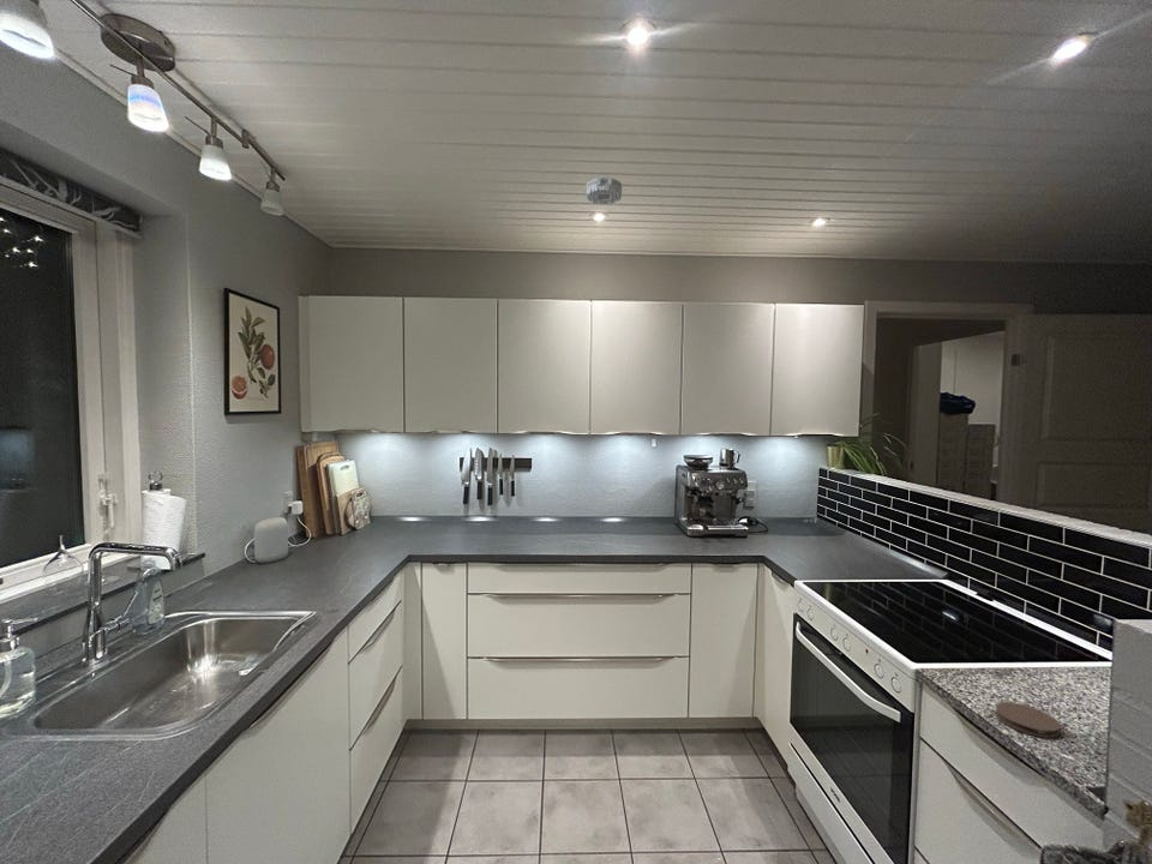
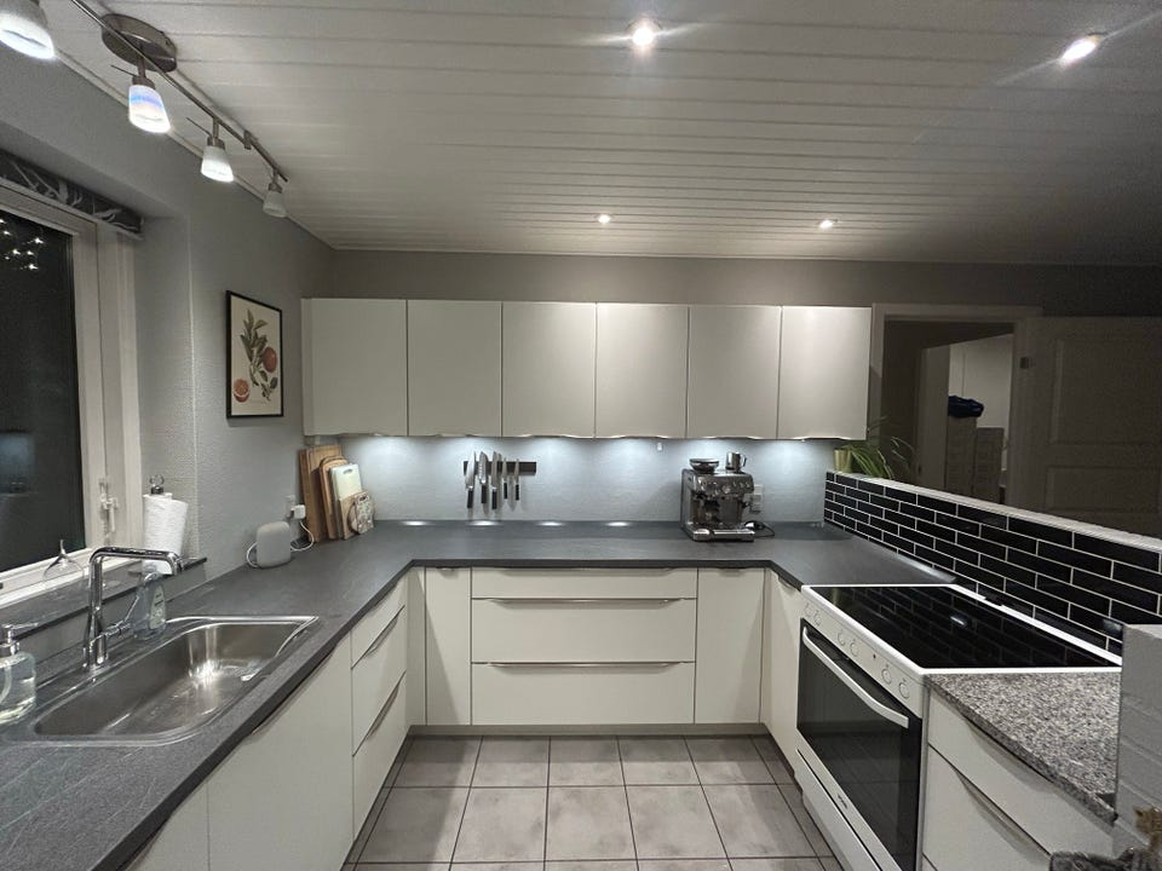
- smoke detector (604, 190)
- coaster (1026, 719)
